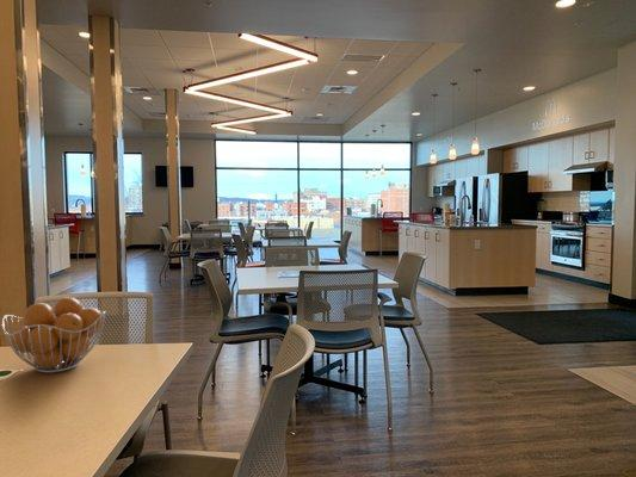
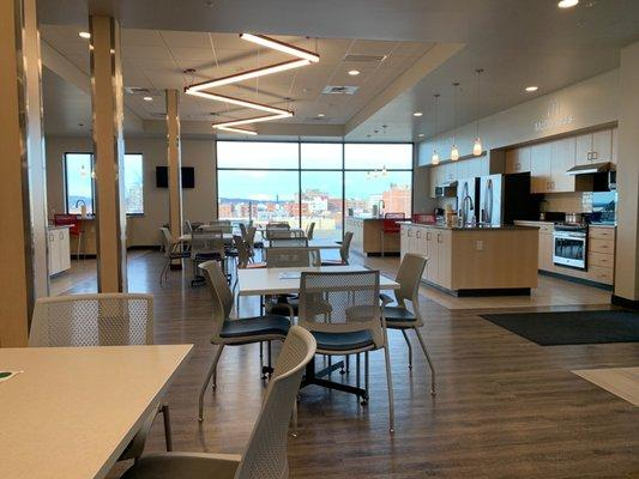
- fruit basket (56, 333)
